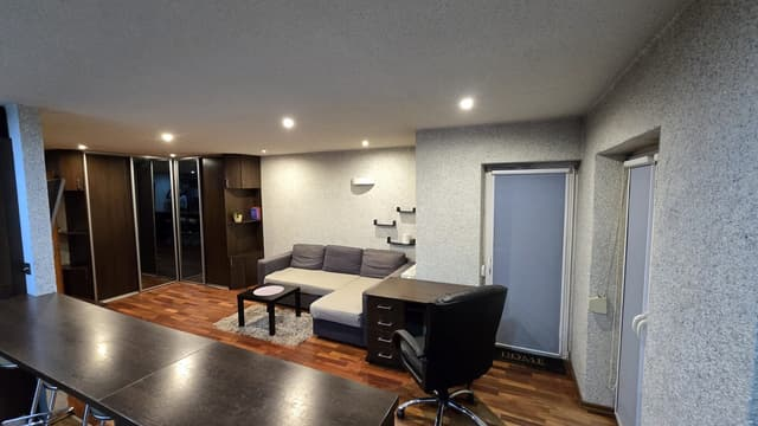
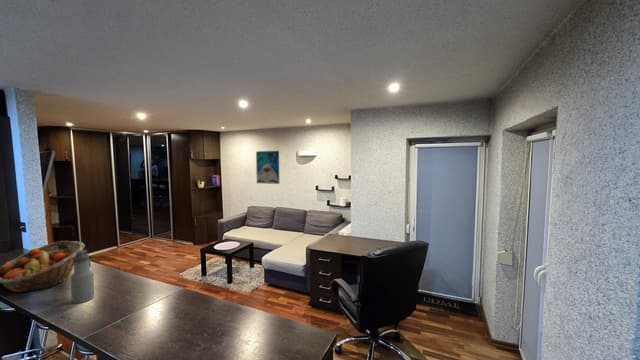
+ water bottle (82, 275)
+ wall art (267, 167)
+ fruit basket (42, 264)
